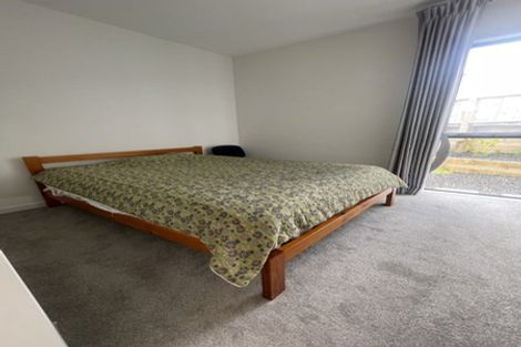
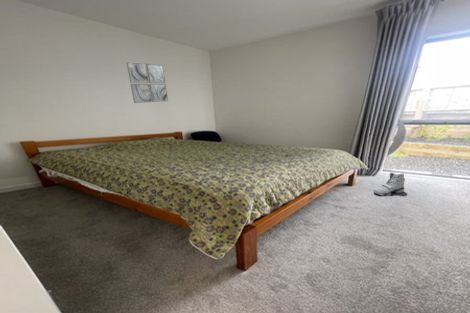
+ sneaker (390, 183)
+ wall art (149, 82)
